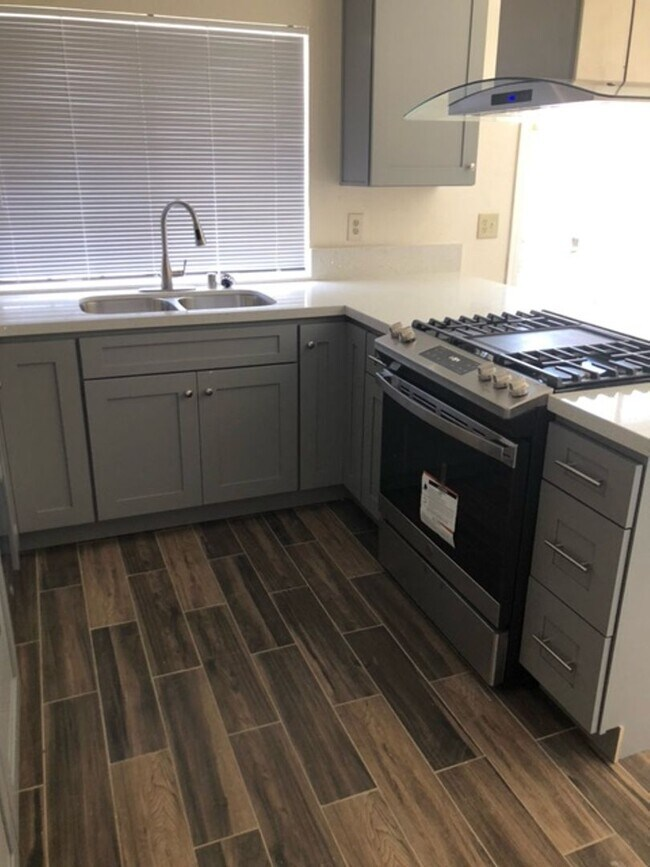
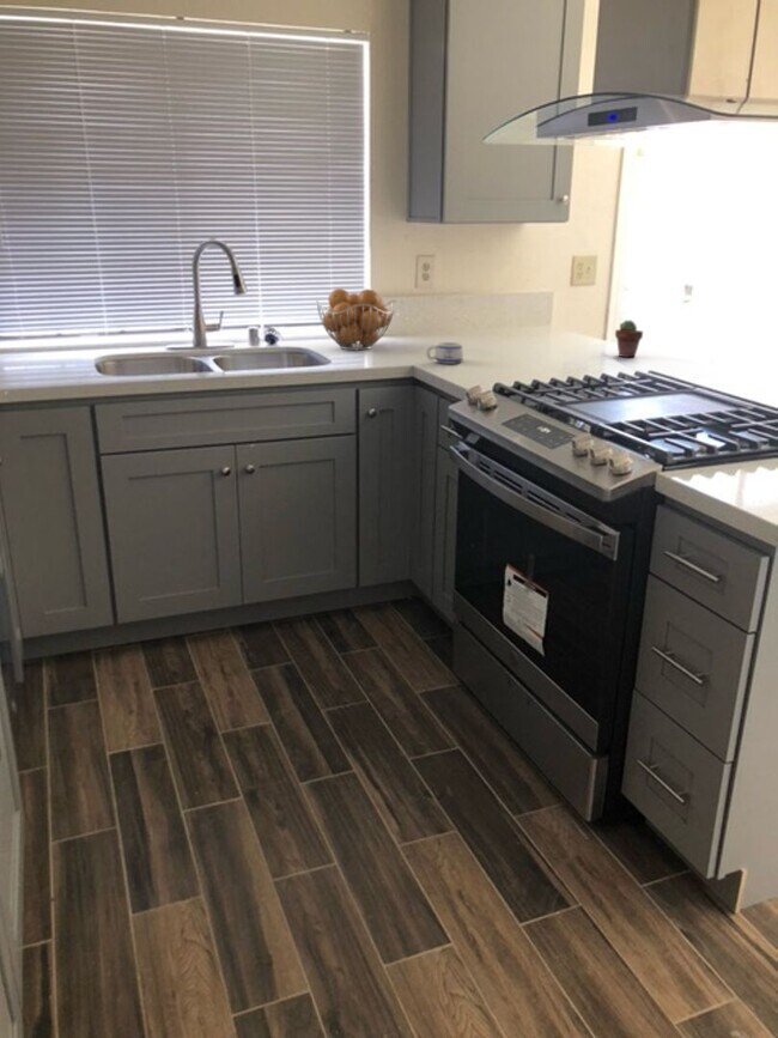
+ fruit basket (355, 318)
+ potted succulent (628, 338)
+ mug (444, 352)
